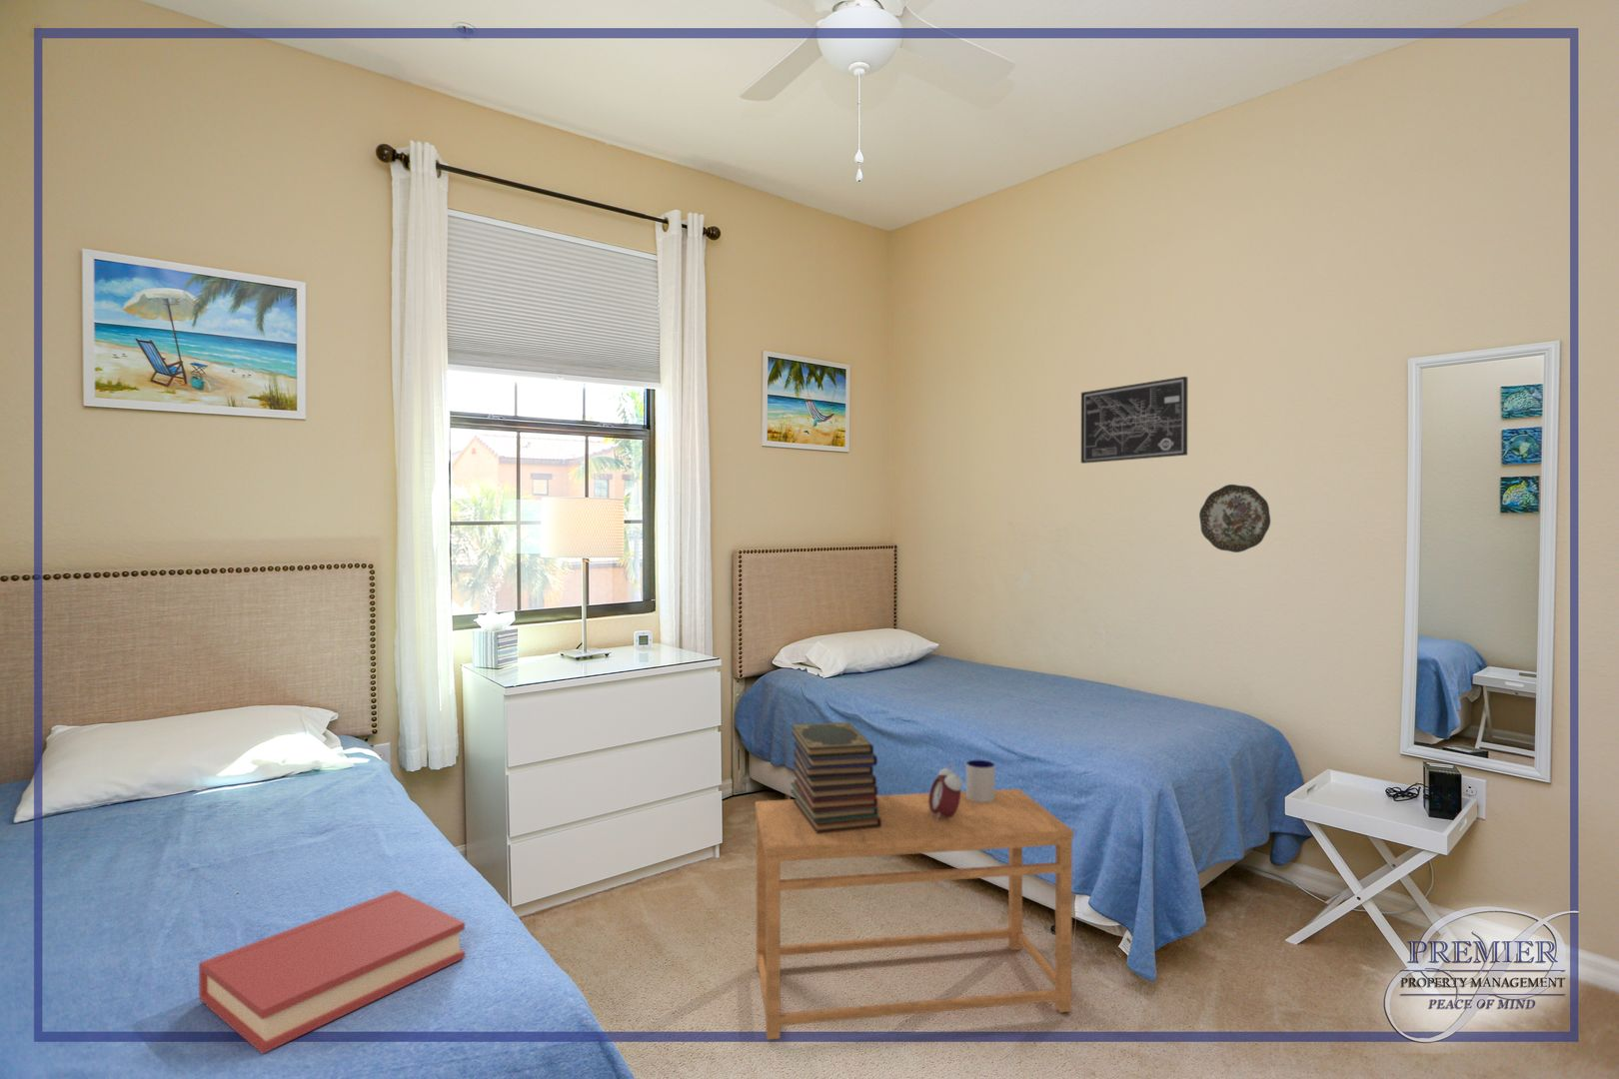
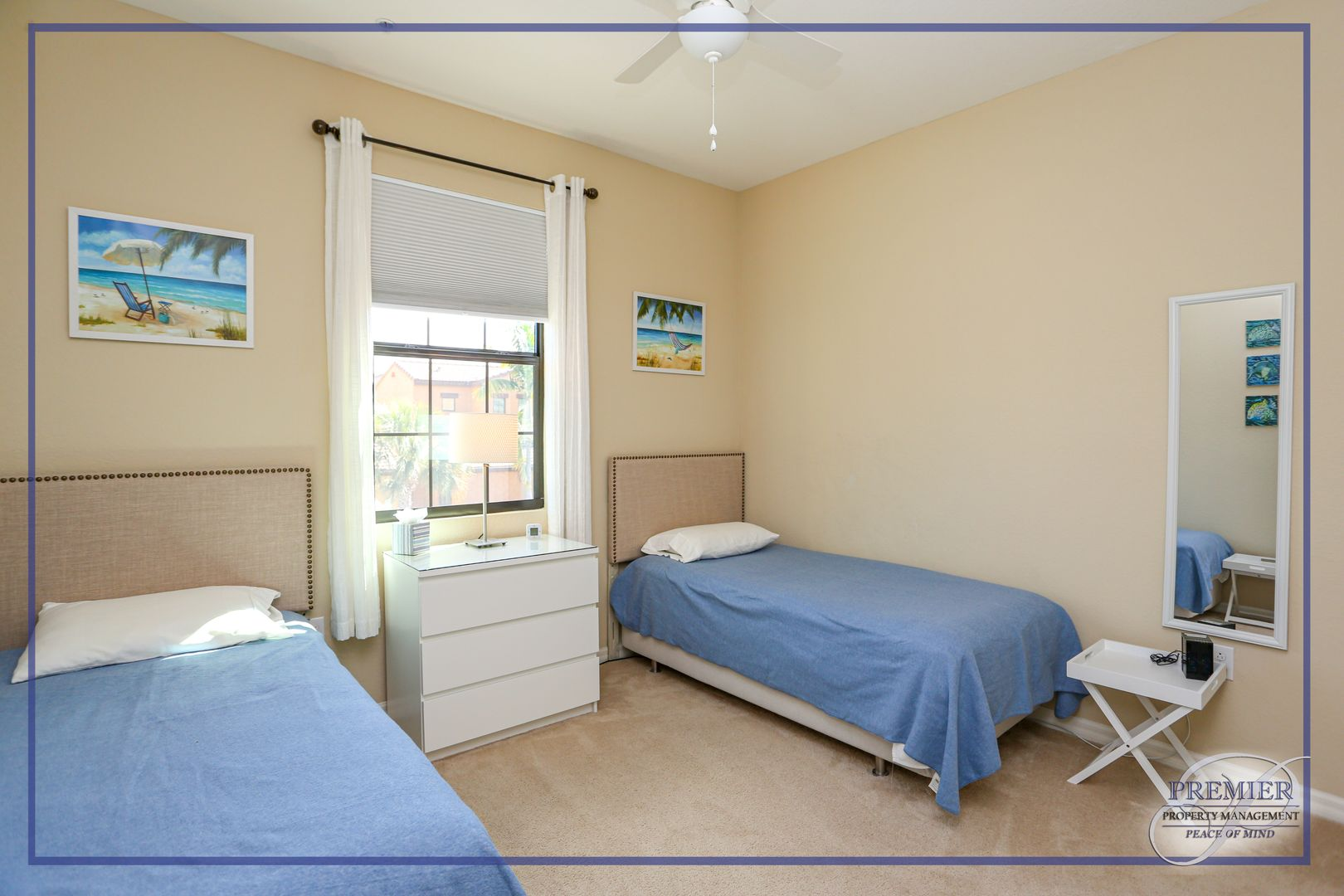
- side table (906, 883)
- alarm clock (944, 790)
- book stack (831, 772)
- mug (977, 778)
- wall art (1131, 421)
- decorative plate (1235, 518)
- hardback book (337, 959)
